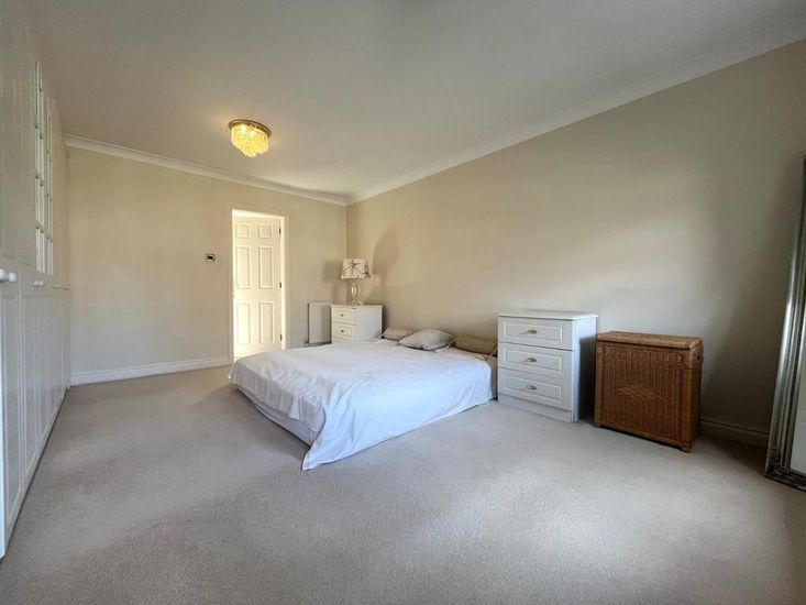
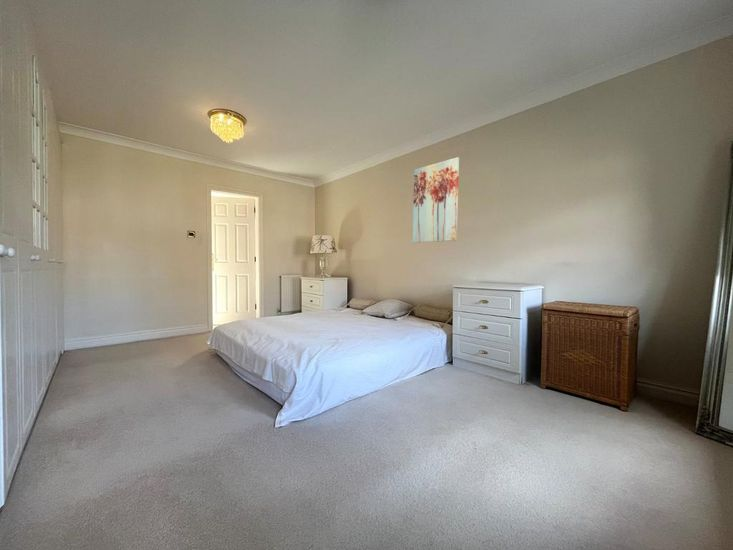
+ wall art (434, 203)
